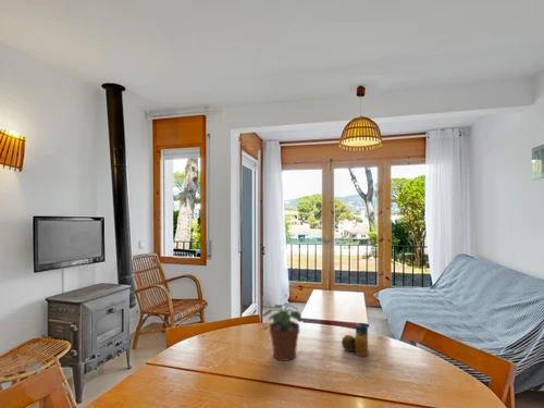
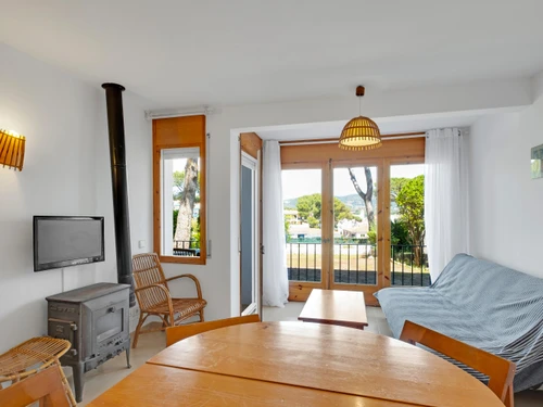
- candle (356, 338)
- potted plant (283, 331)
